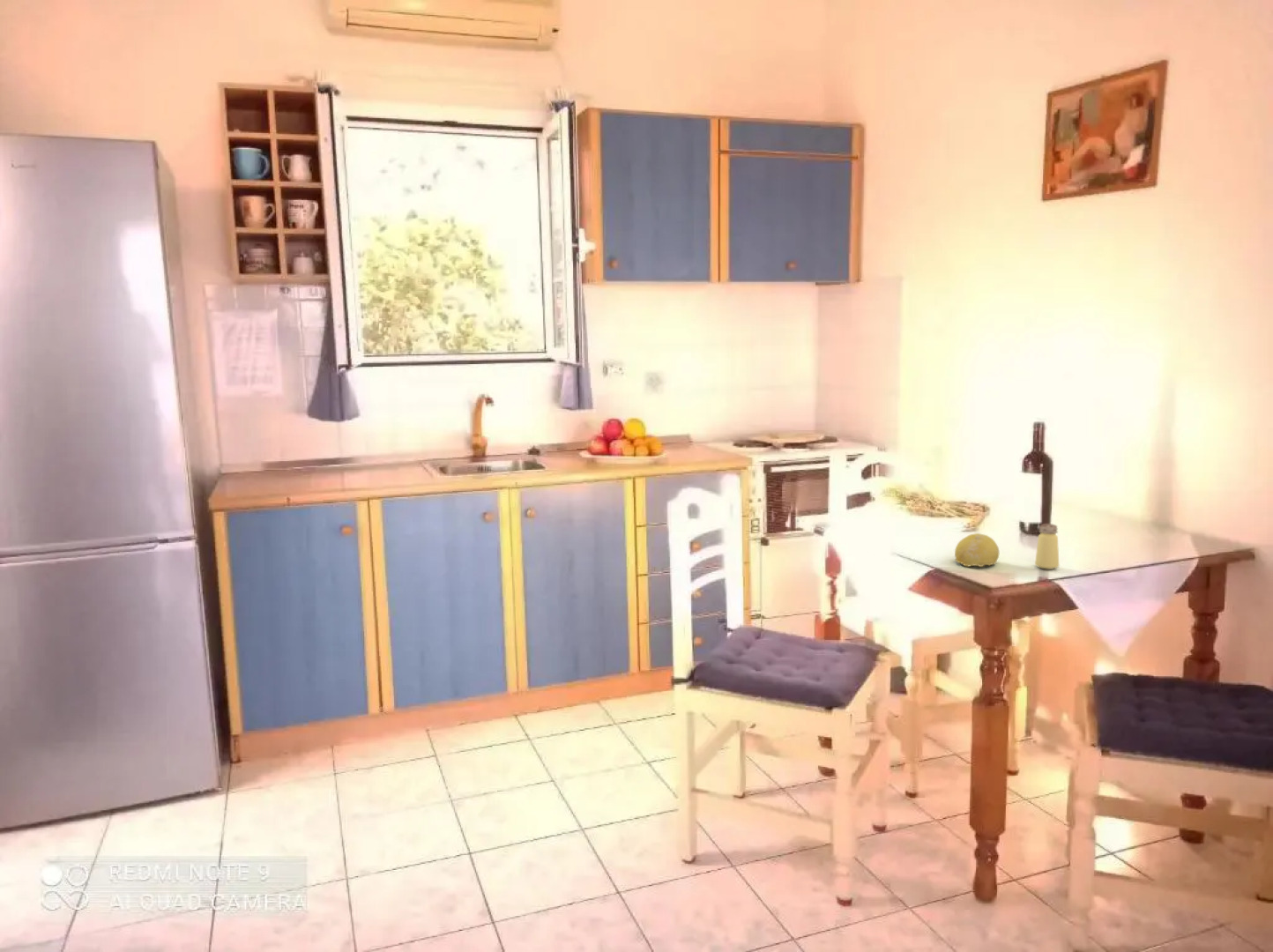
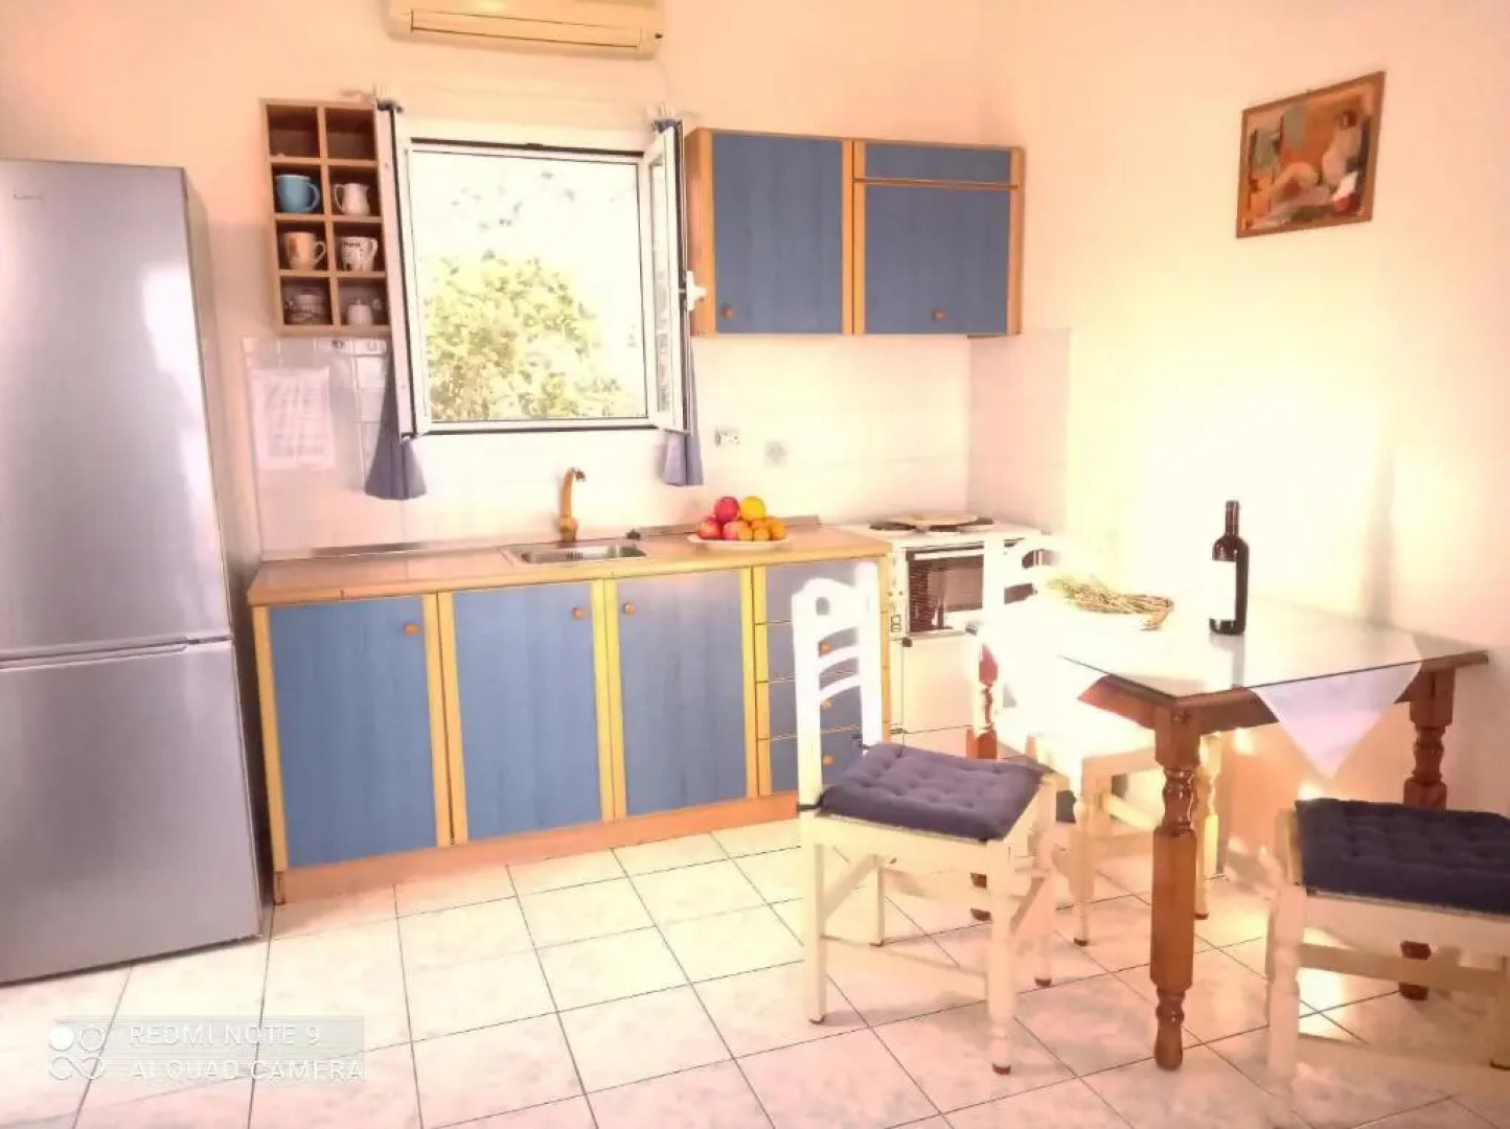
- fruit (977, 548)
- saltshaker (1047, 545)
